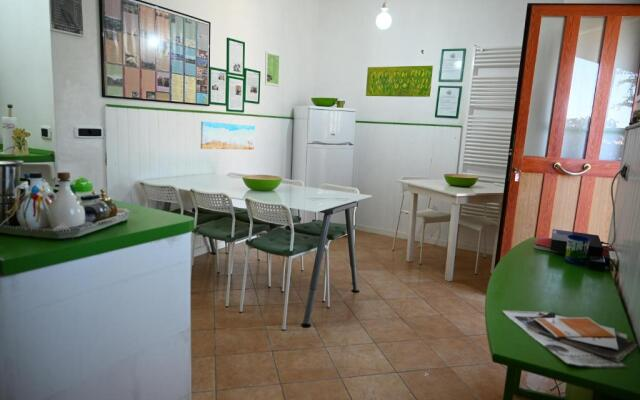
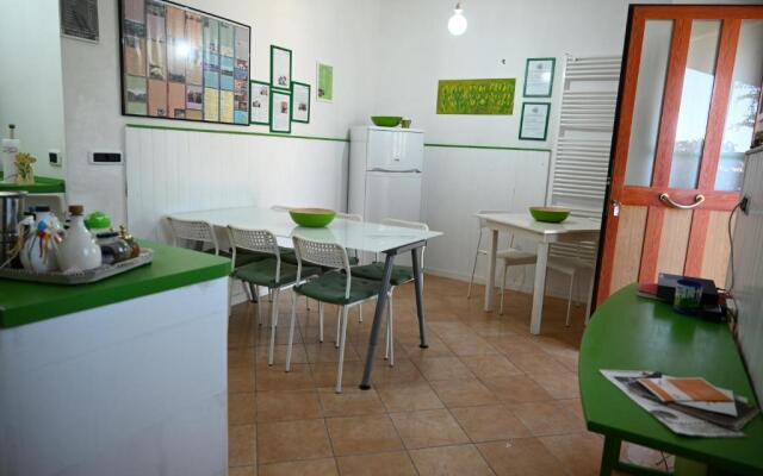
- wall art (228, 136)
